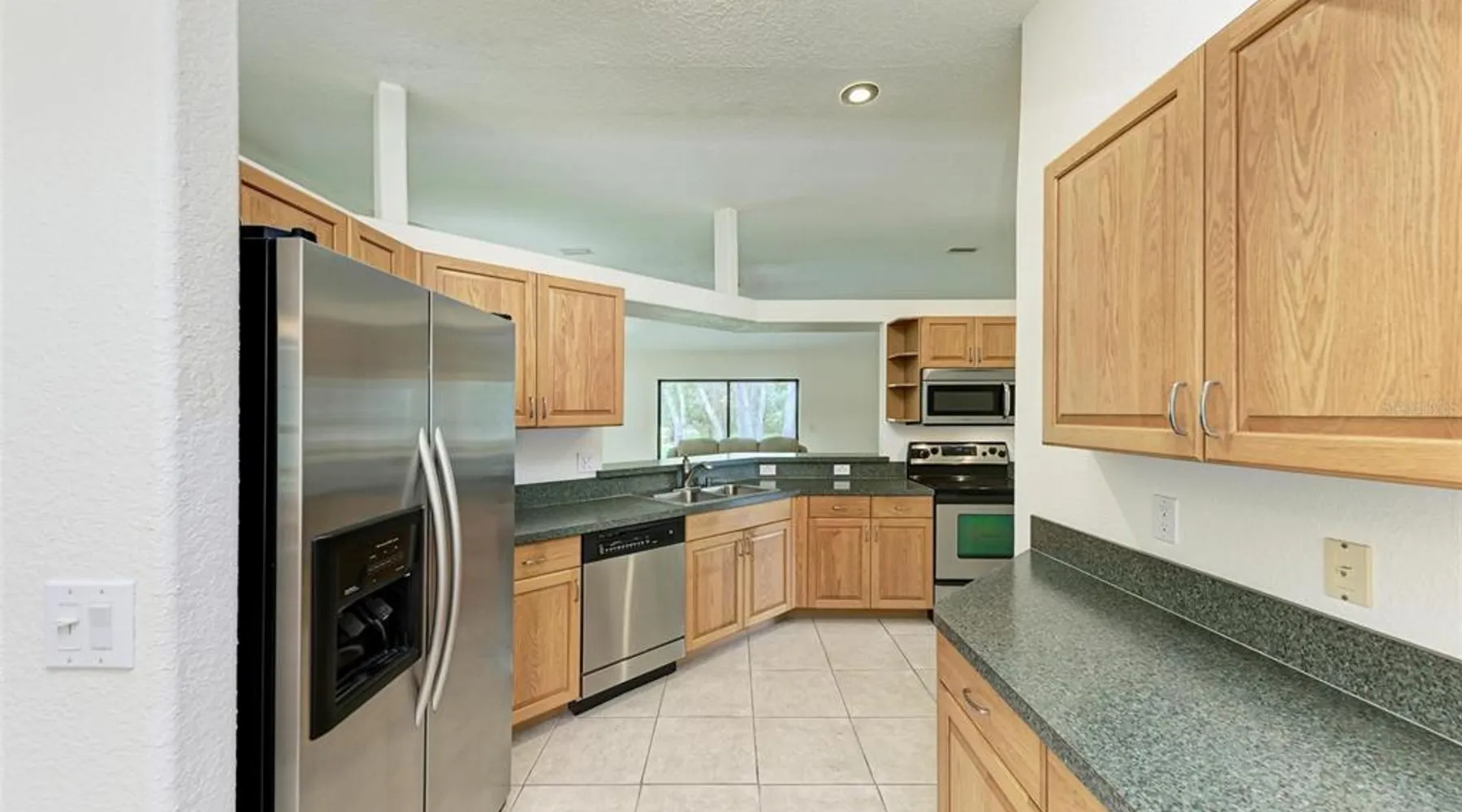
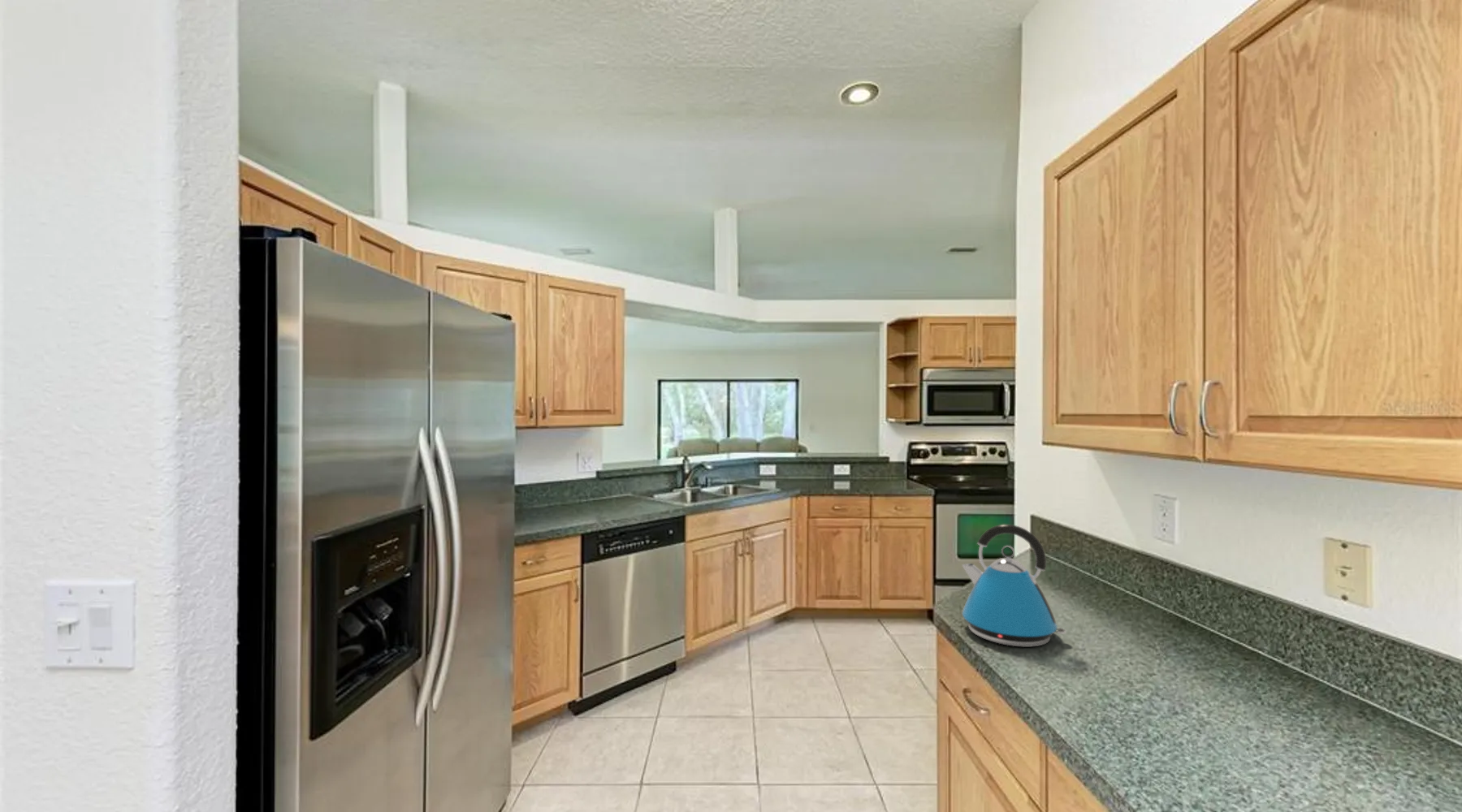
+ kettle (1011, 578)
